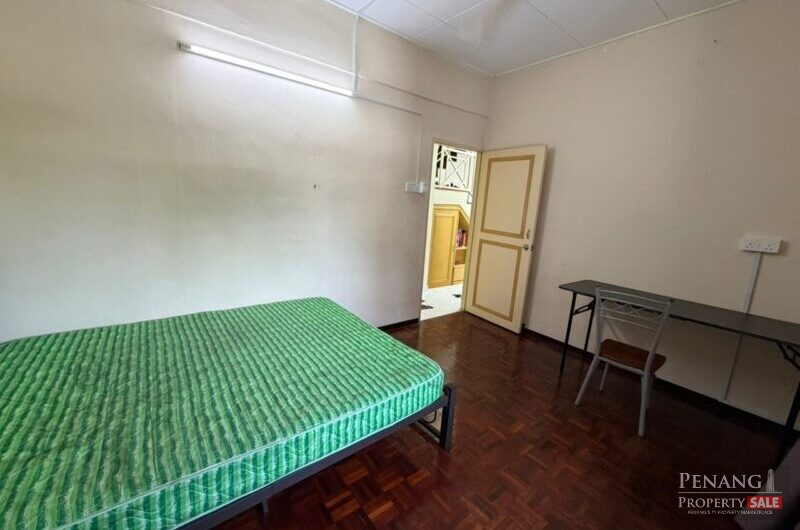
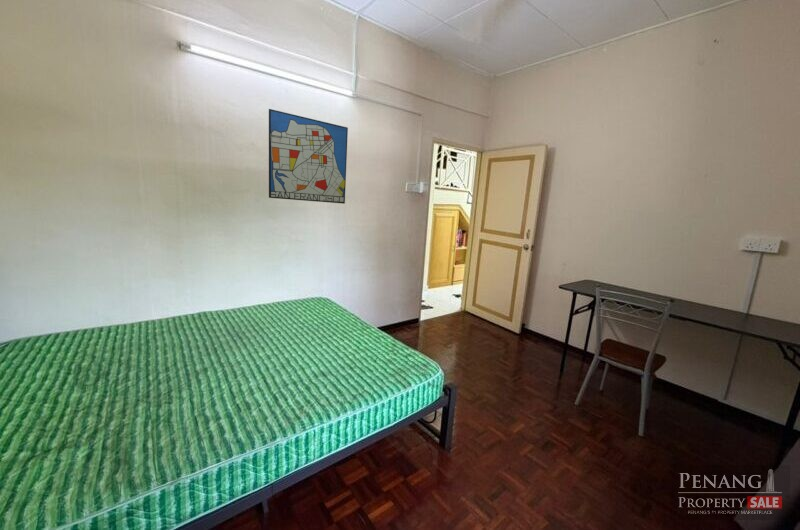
+ wall art (310, 160)
